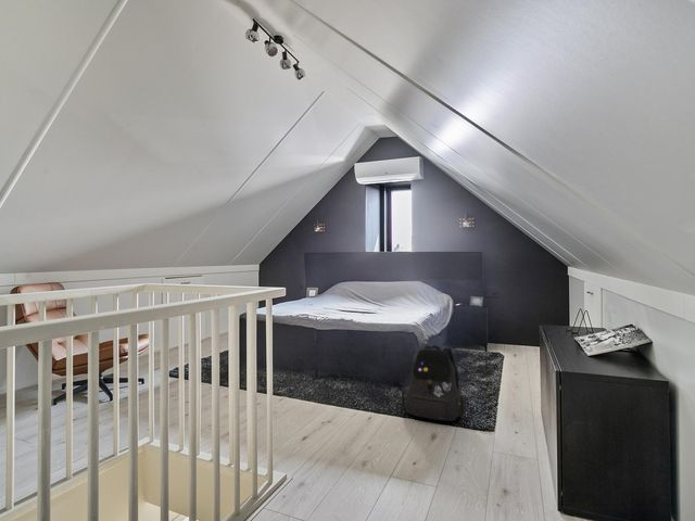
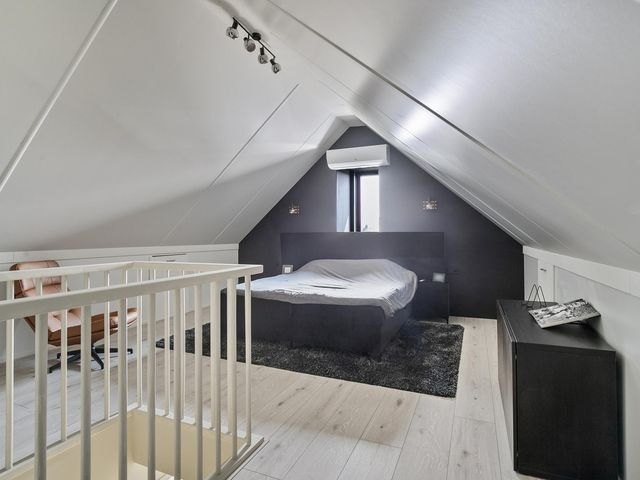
- backpack (434, 377)
